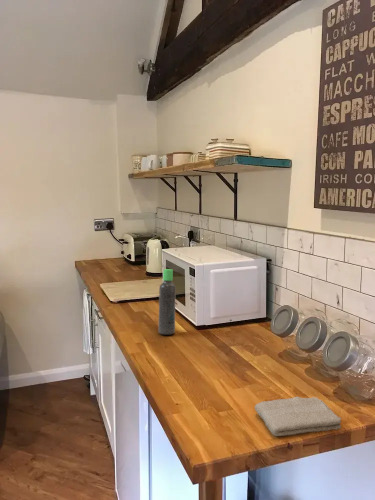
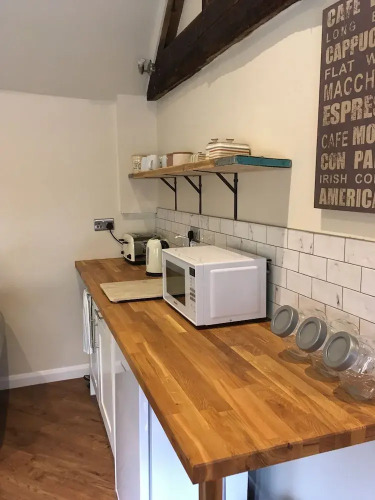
- washcloth (297, 414)
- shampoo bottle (167, 301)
